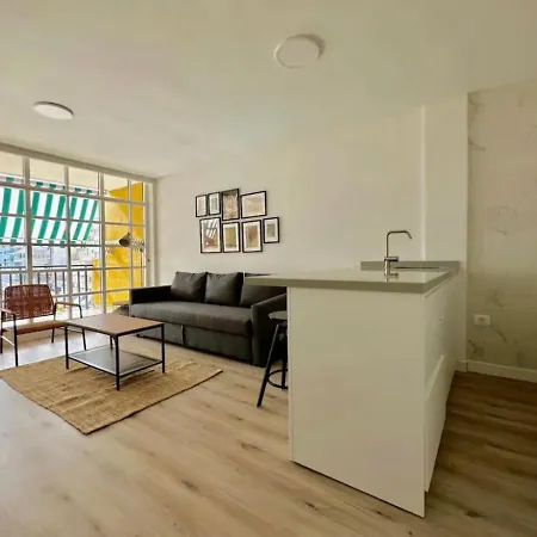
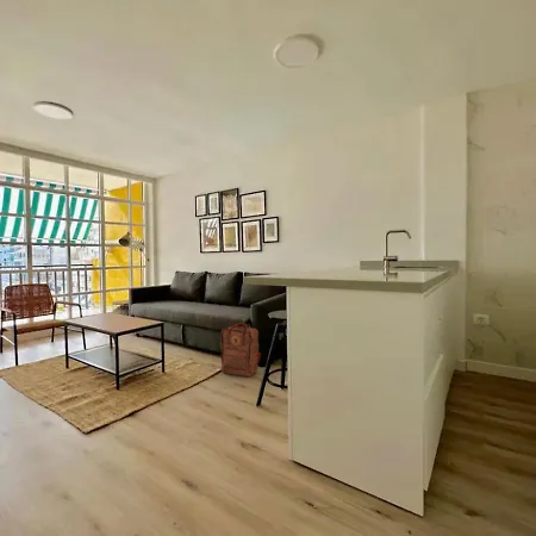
+ backpack (239, 347)
